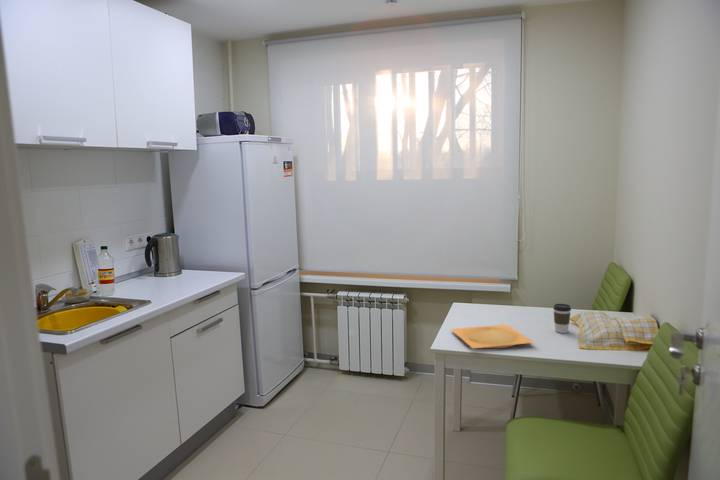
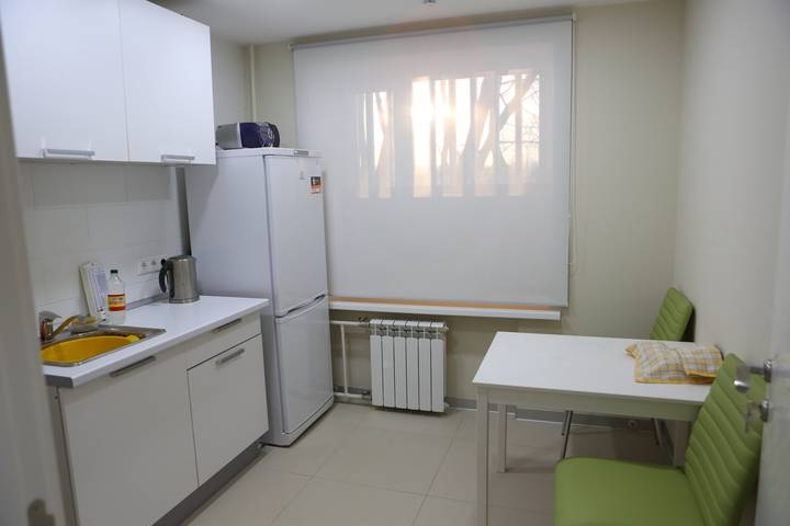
- plate (490, 334)
- coffee cup (561, 318)
